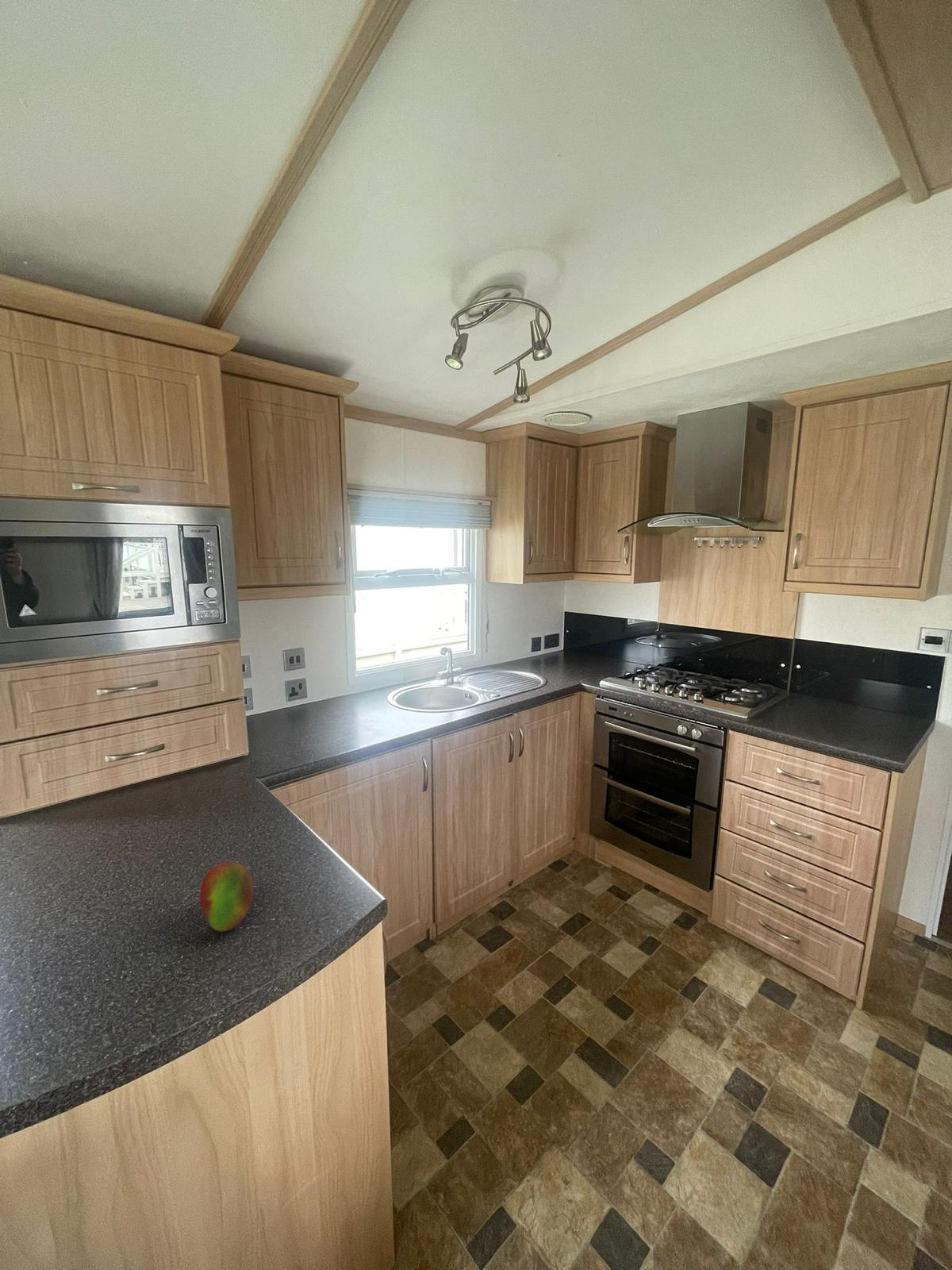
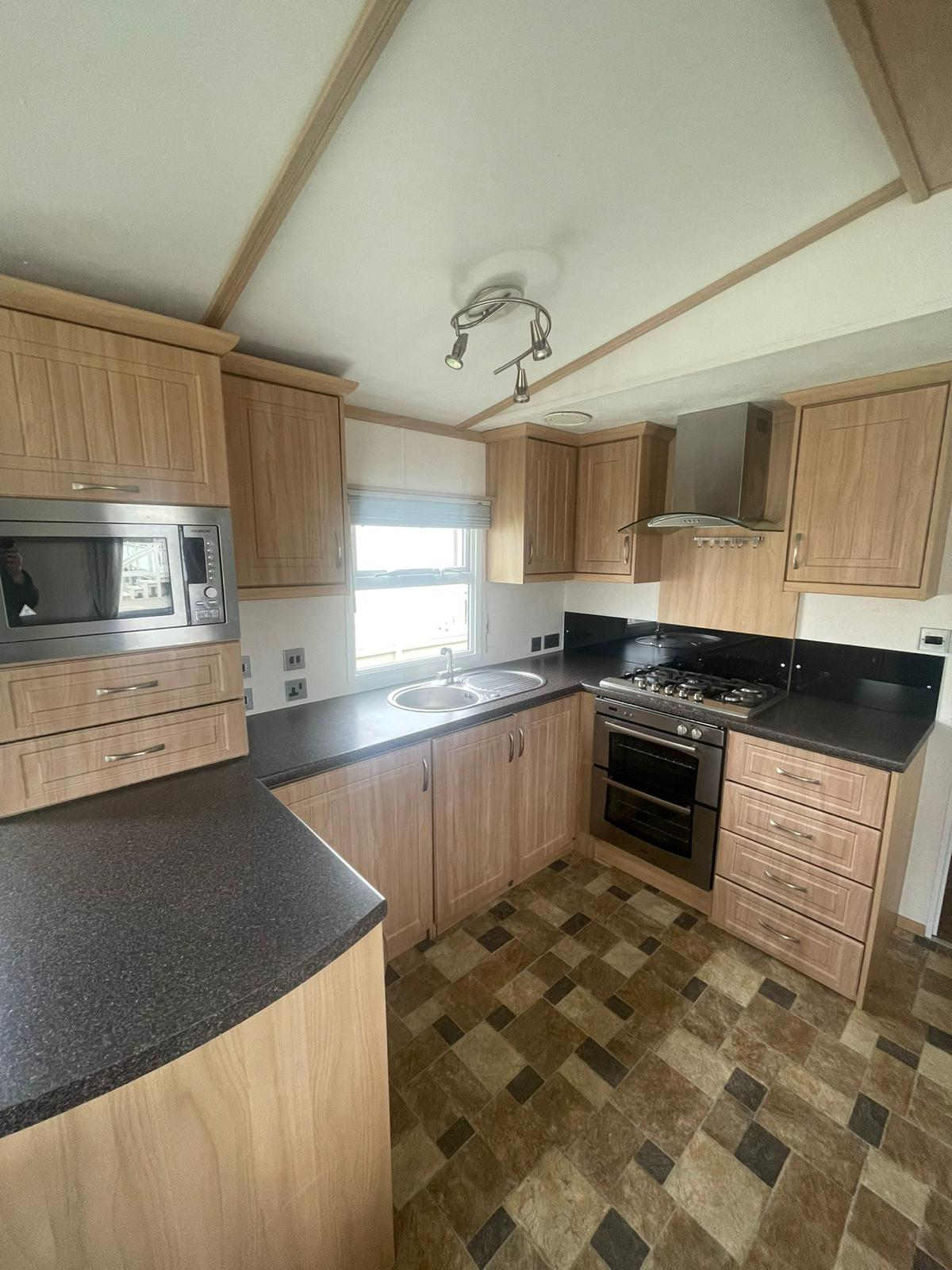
- fruit (226, 895)
